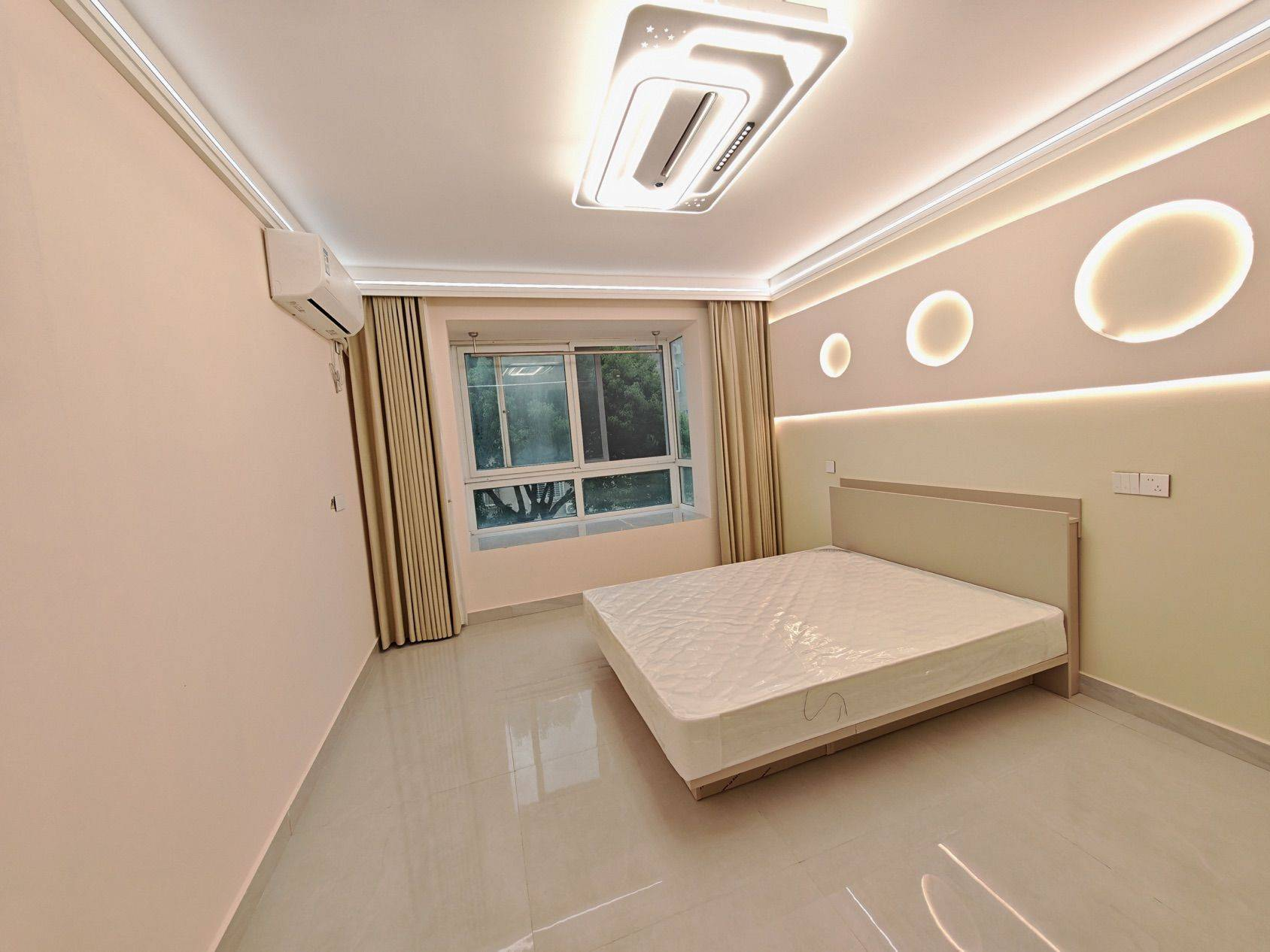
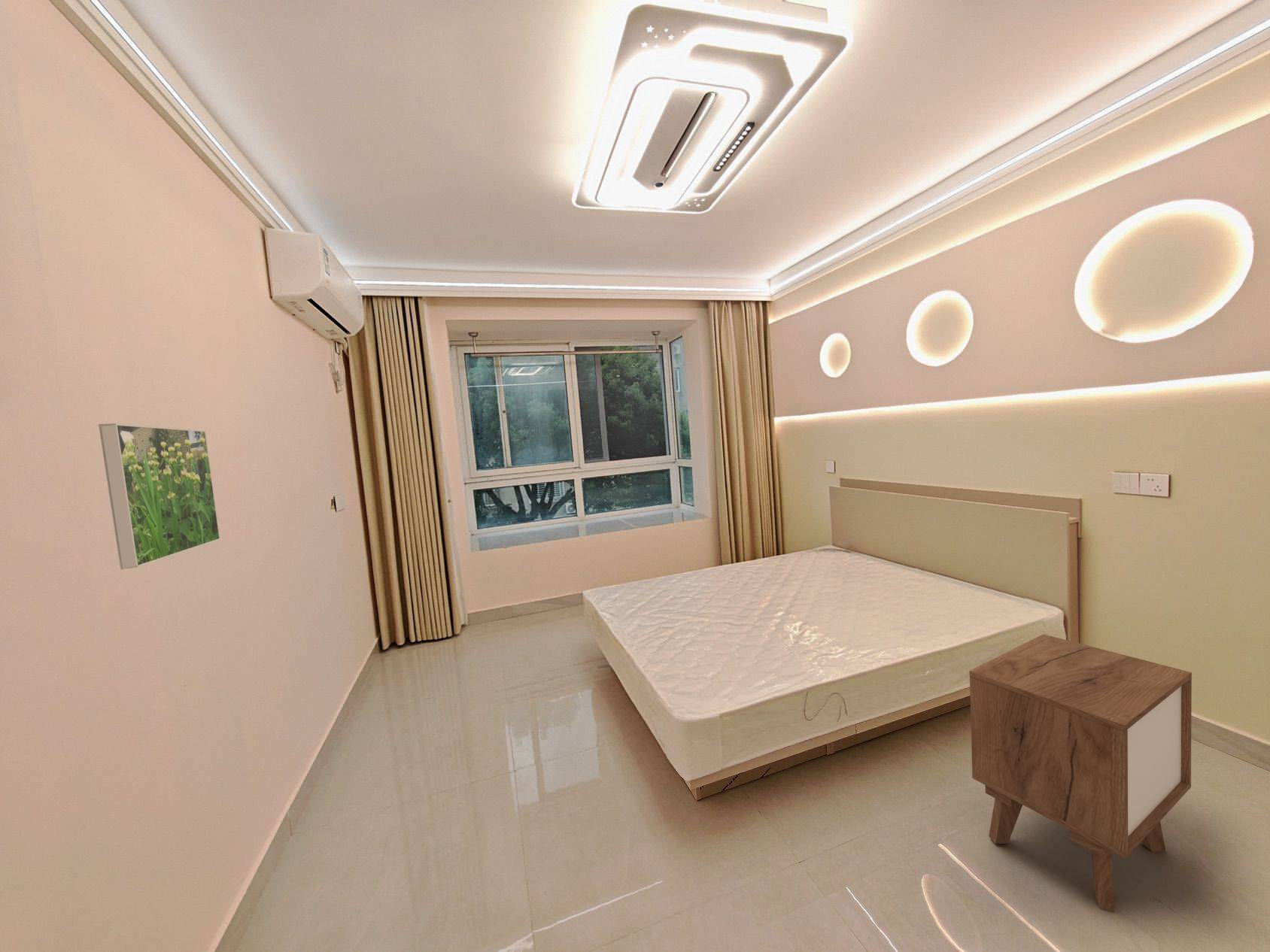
+ nightstand (1072, 757)
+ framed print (169, 490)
